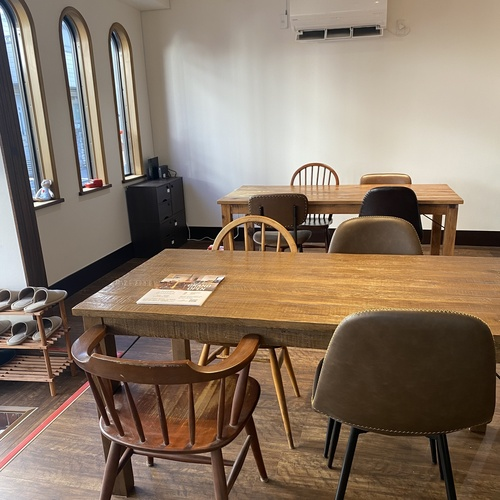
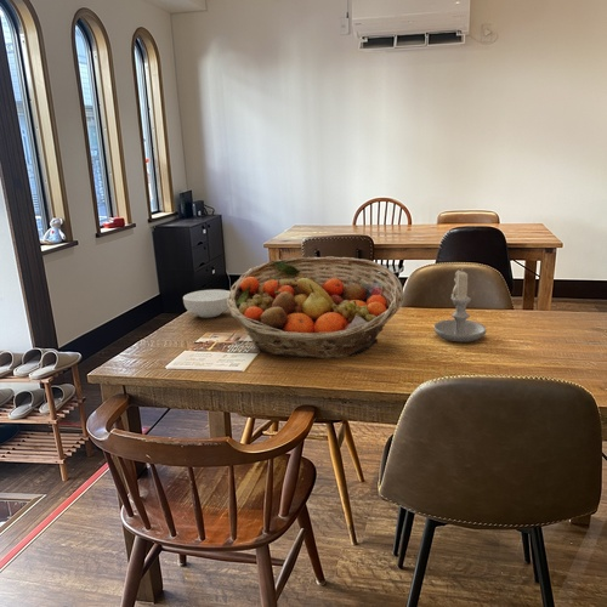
+ fruit basket (313, 305)
+ cereal bowl (208, 304)
+ candle (460, 304)
